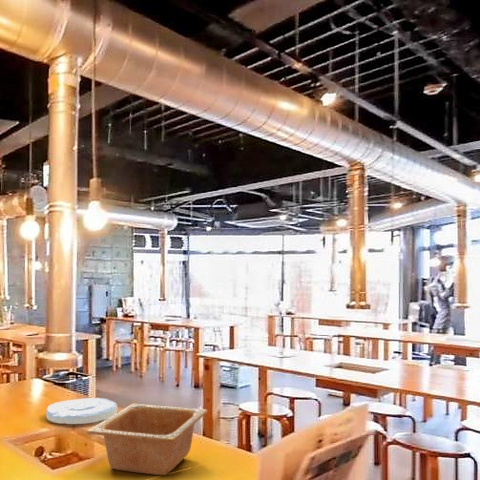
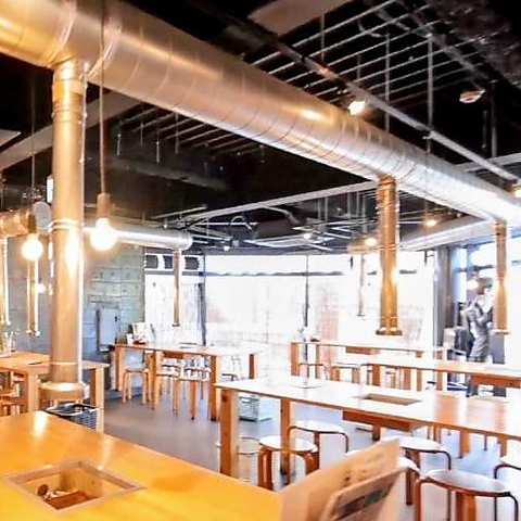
- plate (82, 408)
- serving bowl (150, 440)
